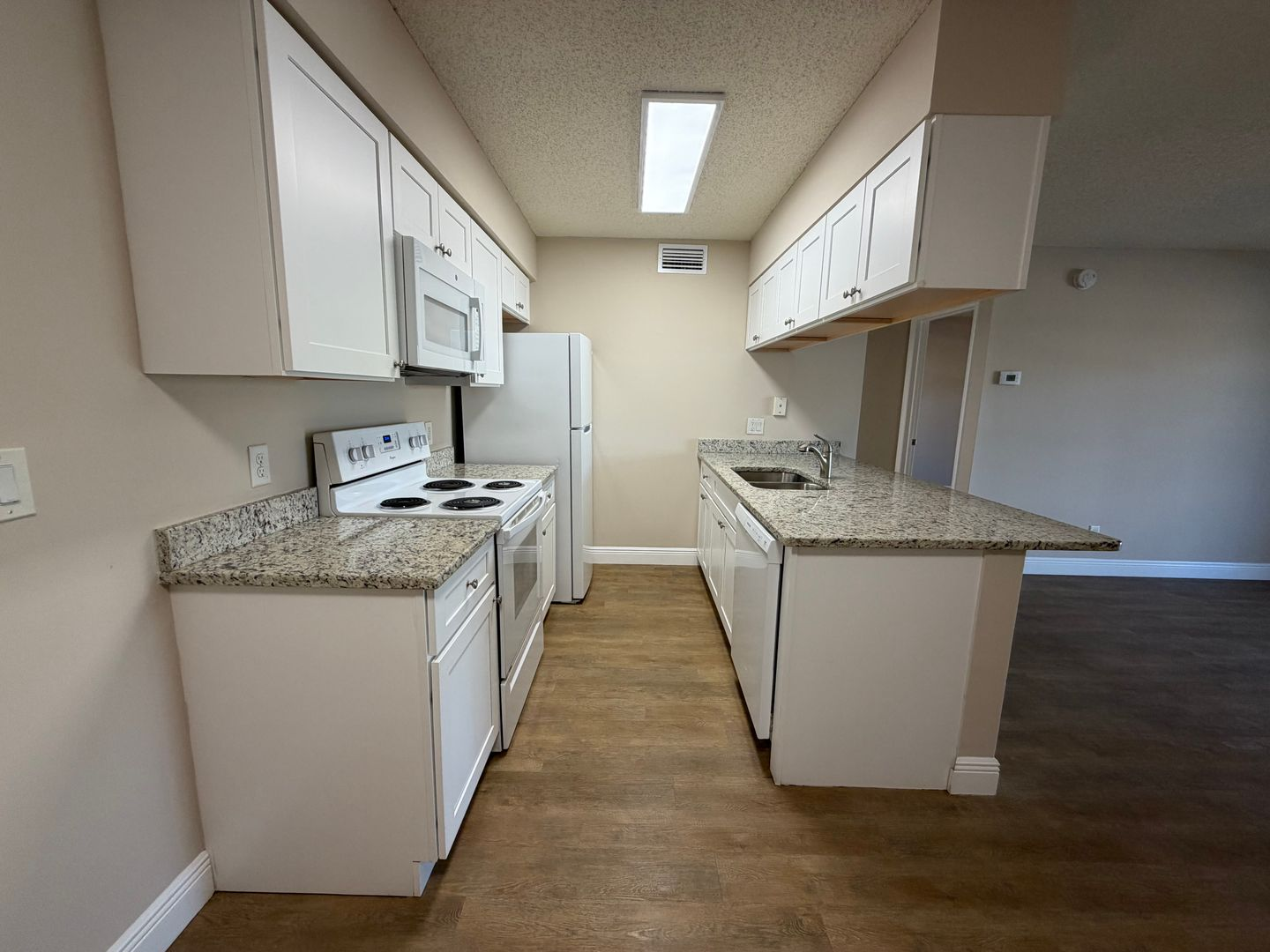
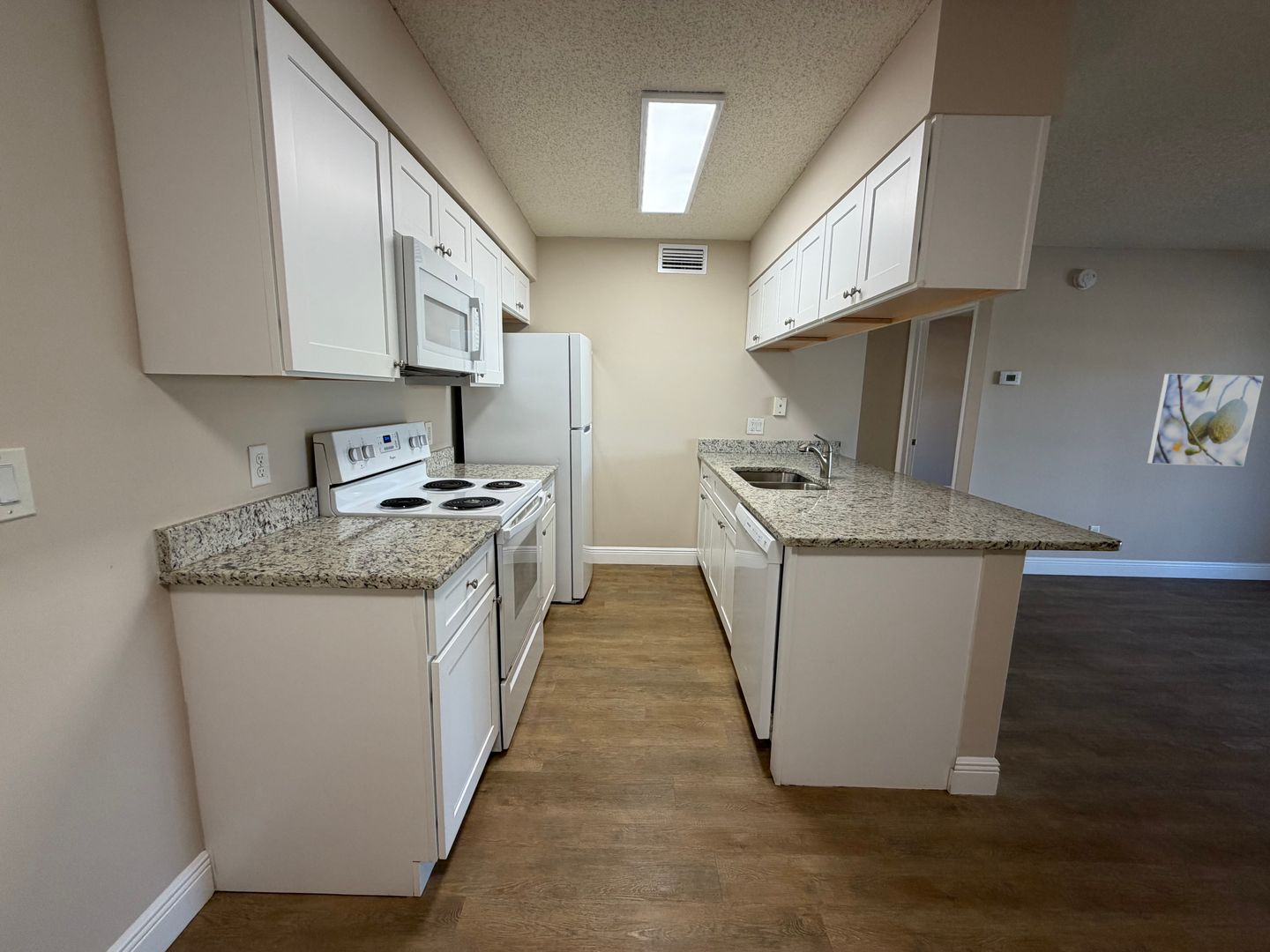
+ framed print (1204, 420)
